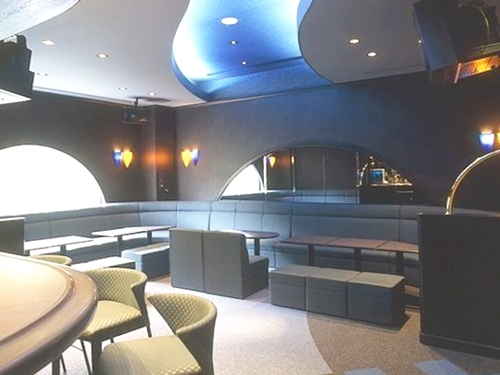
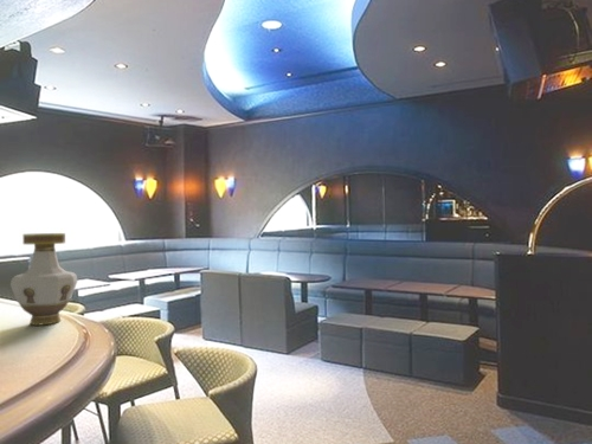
+ vase (45, 277)
